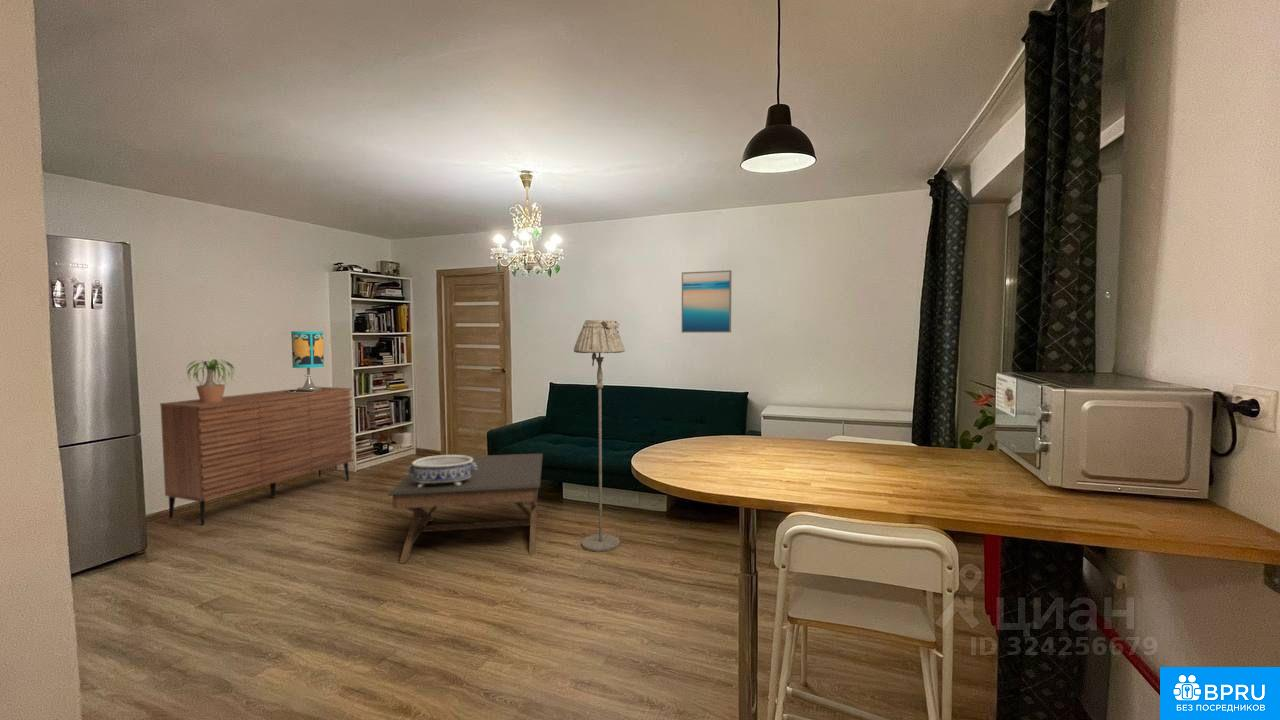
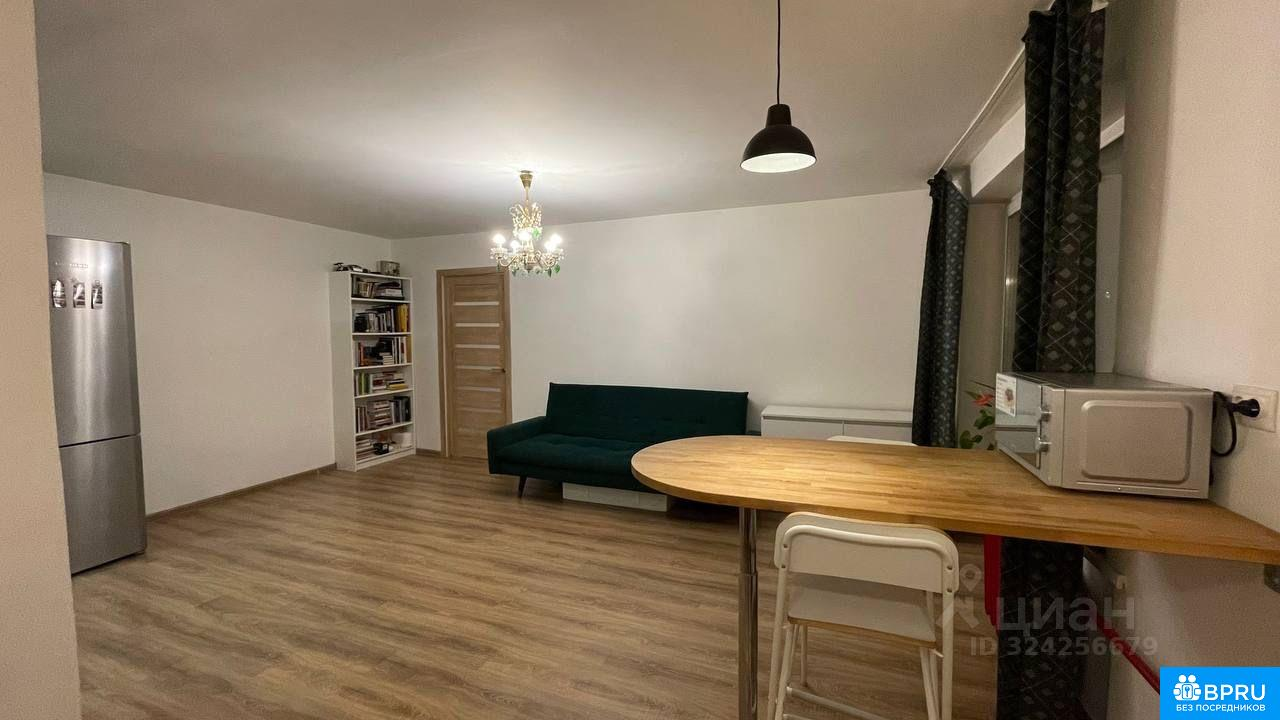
- table lamp (306, 360)
- sideboard (269, 446)
- floor lamp (599, 433)
- wall art (706, 302)
- decorative bowl (443, 470)
- potted plant (215, 380)
- coffee table (476, 502)
